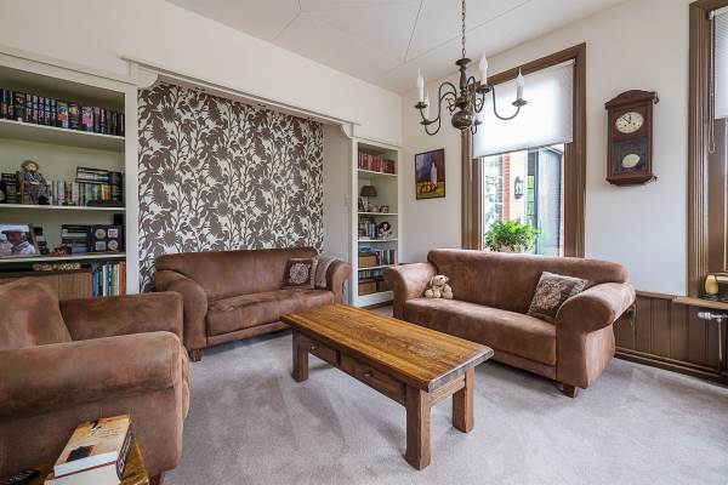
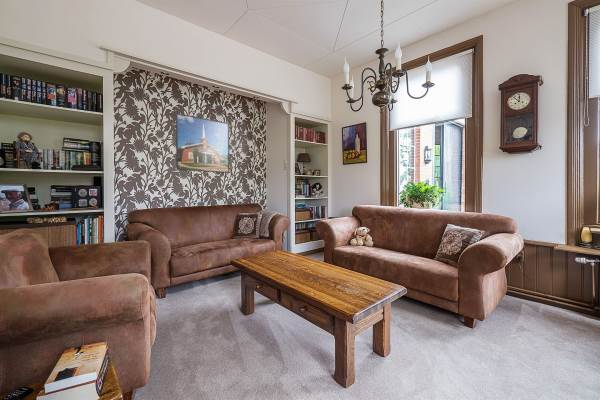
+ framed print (204, 145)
